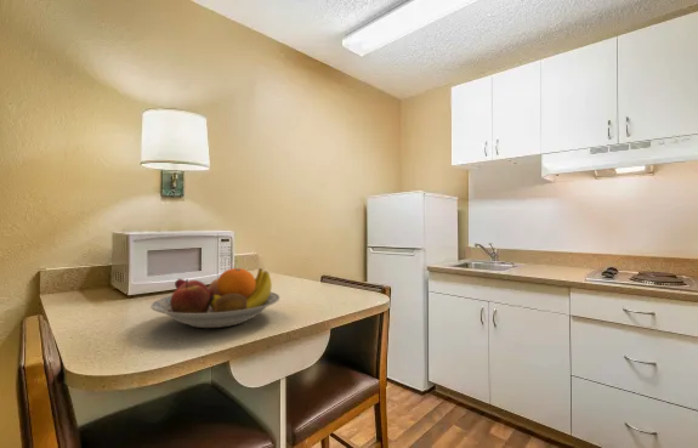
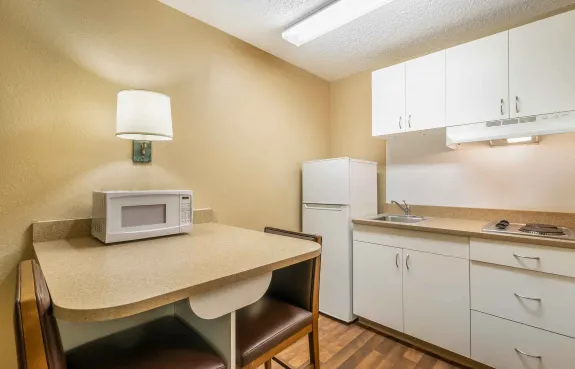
- fruit bowl (219, 294)
